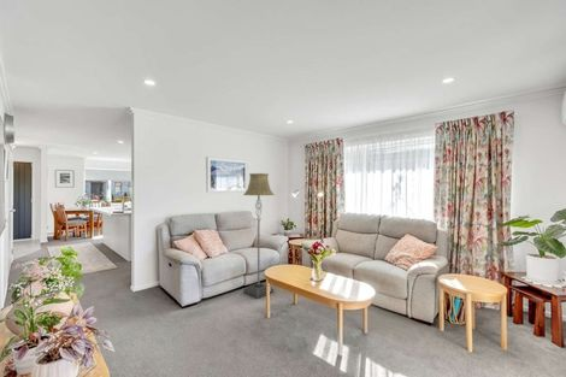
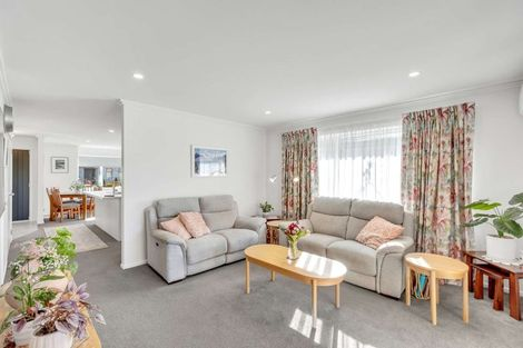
- floor lamp (258, 232)
